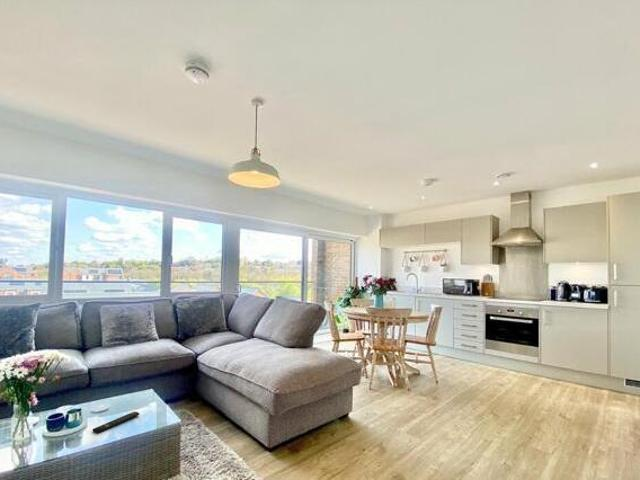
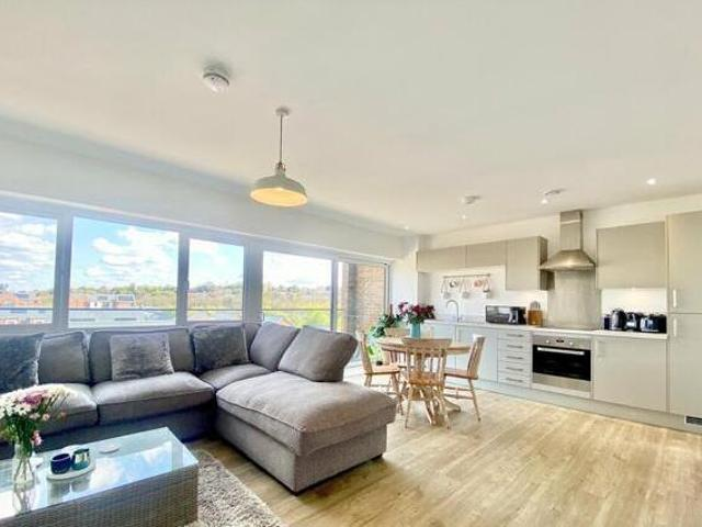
- remote control (117, 421)
